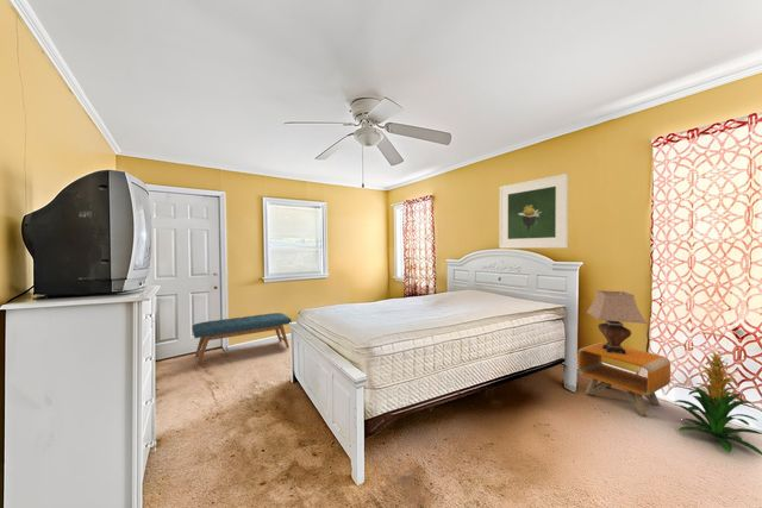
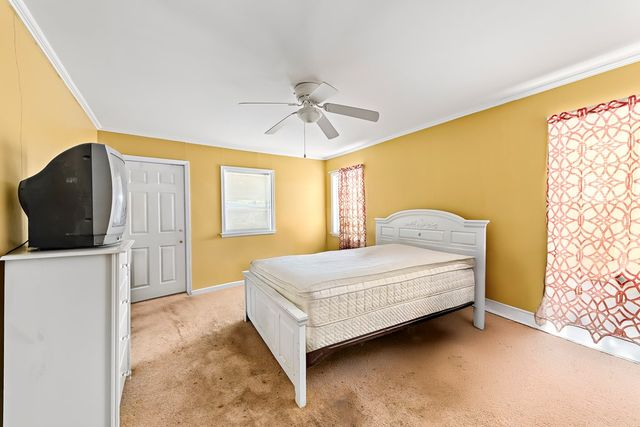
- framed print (530, 214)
- table lamp (613, 321)
- nightstand (622, 375)
- indoor plant (717, 393)
- bench (243, 334)
